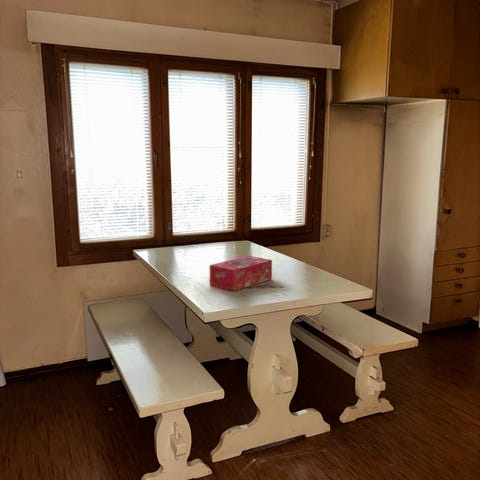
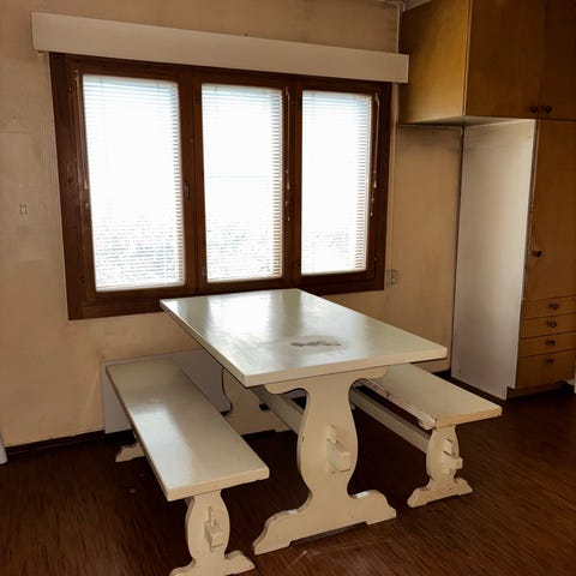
- tissue box (241, 272)
